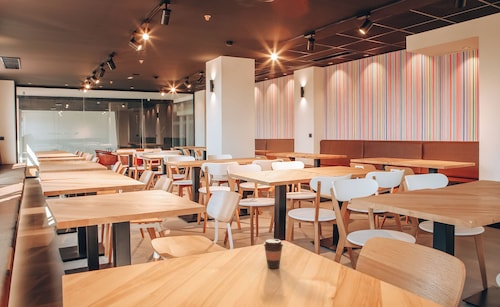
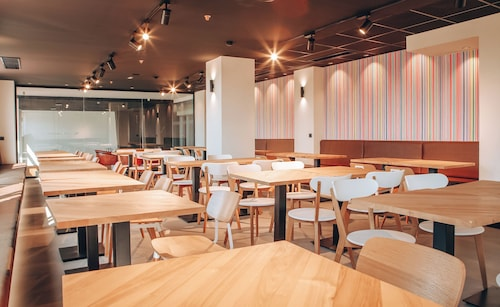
- coffee cup (273, 253)
